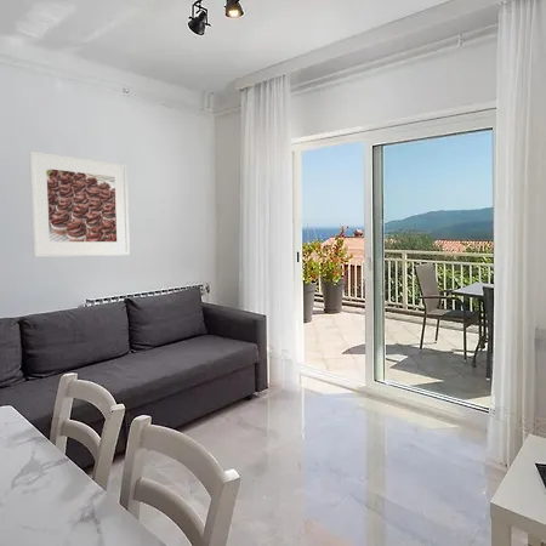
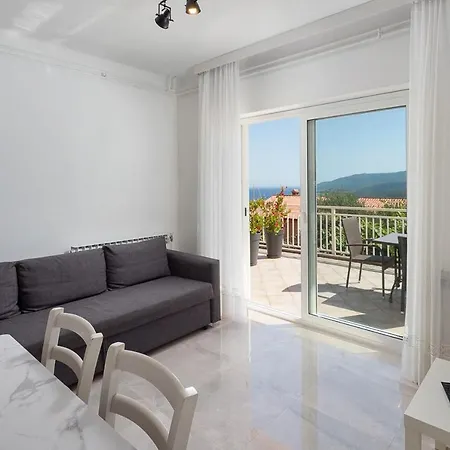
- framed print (83, 207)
